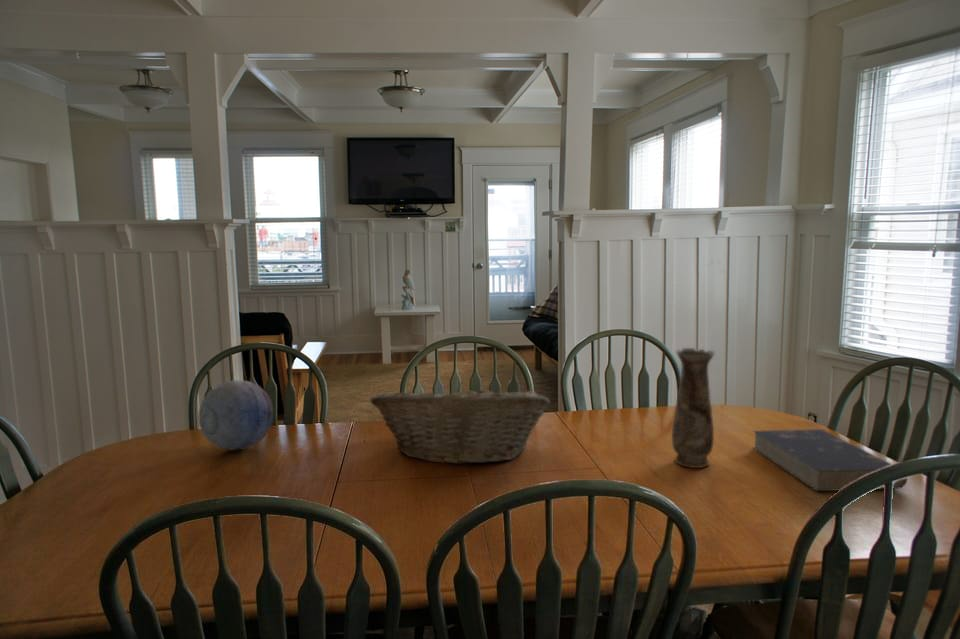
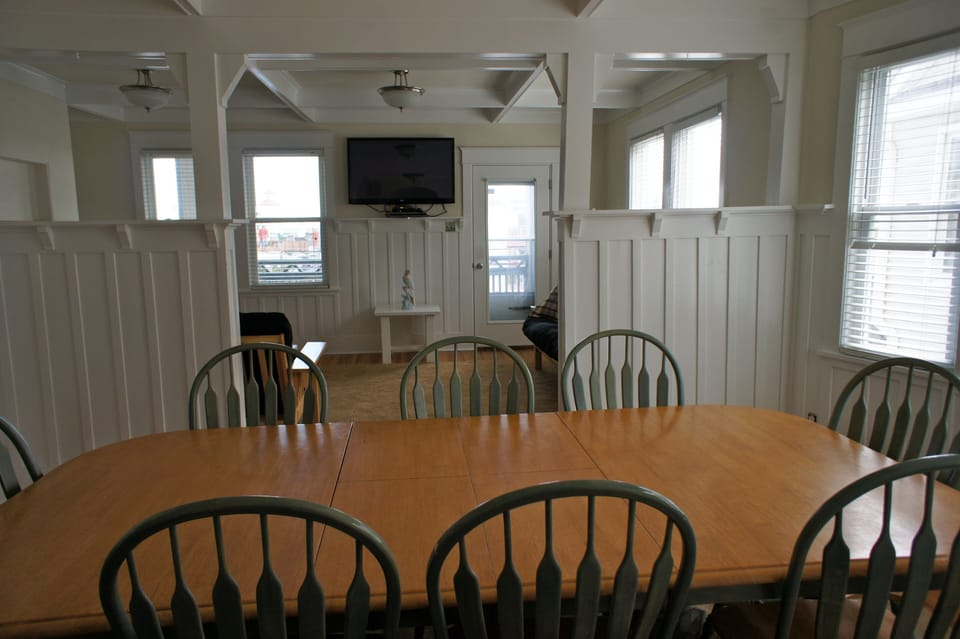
- decorative orb (236, 414)
- fruit basket (460, 414)
- vase (693, 407)
- book (823, 457)
